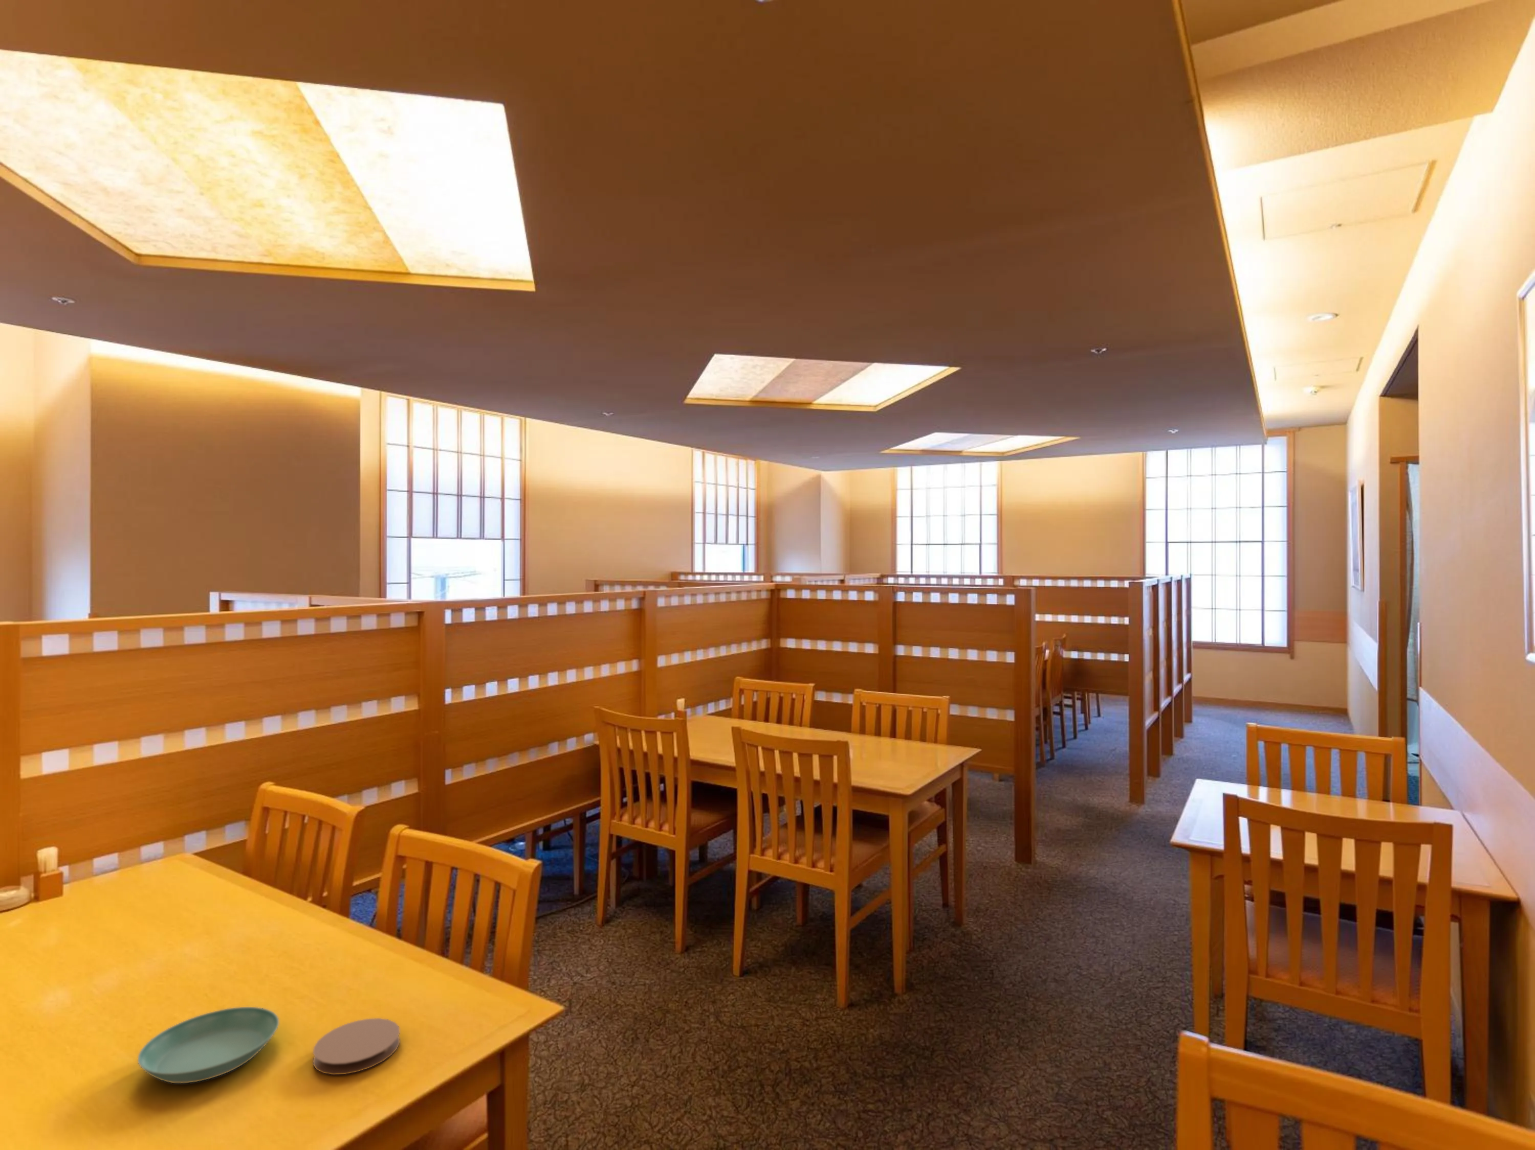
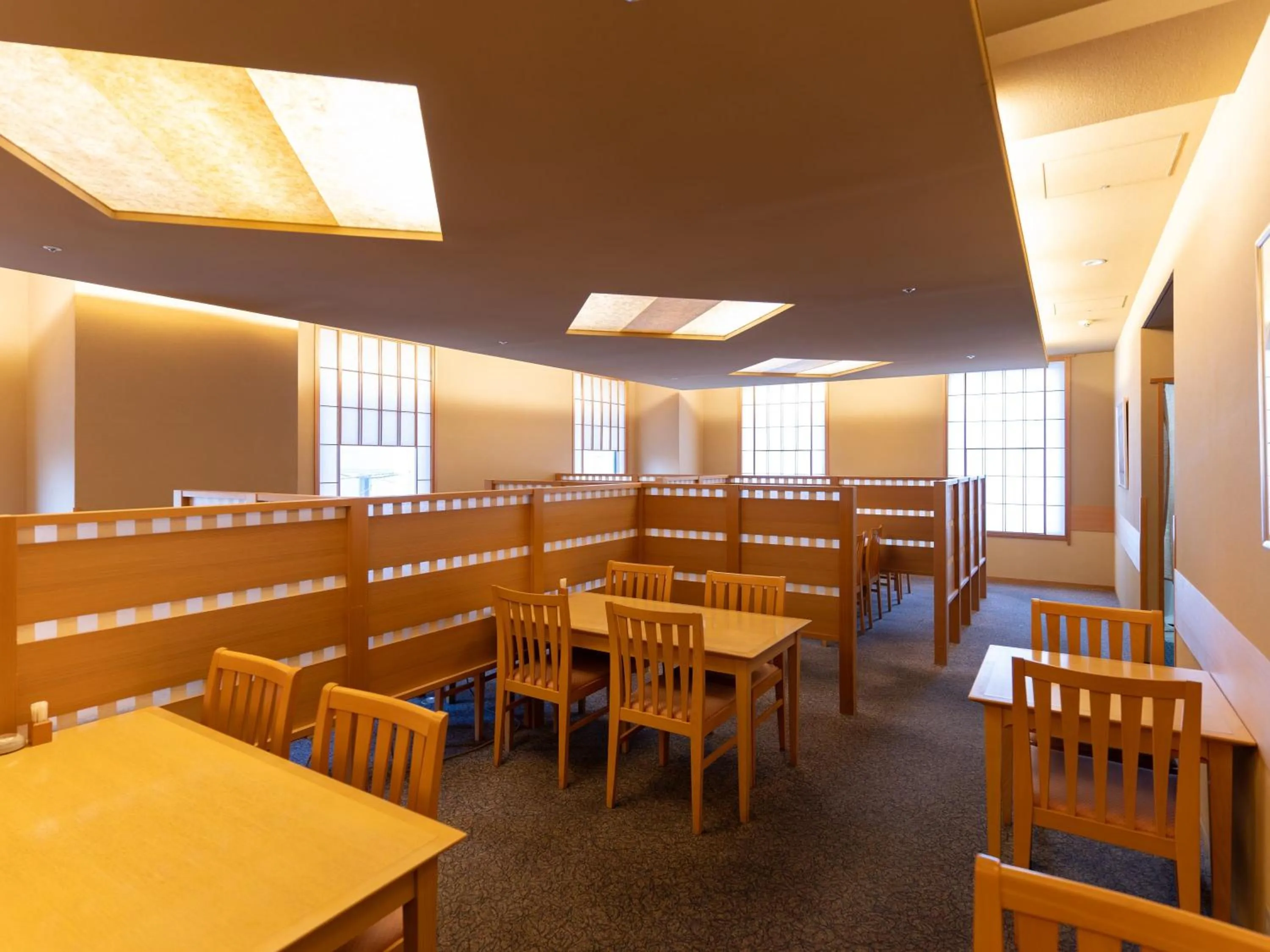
- coaster (357, 1045)
- saucer (210, 1047)
